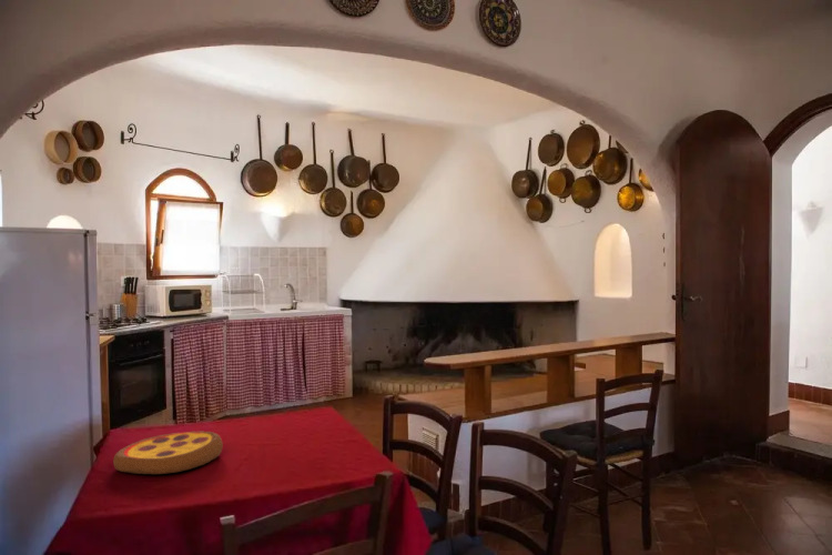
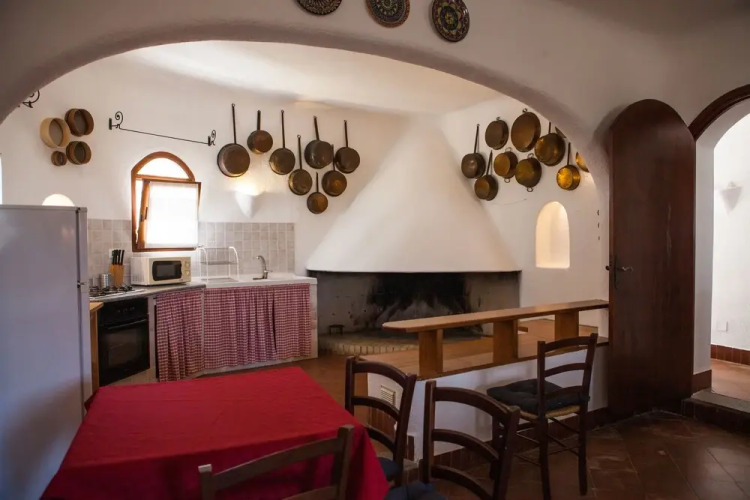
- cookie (170, 451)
